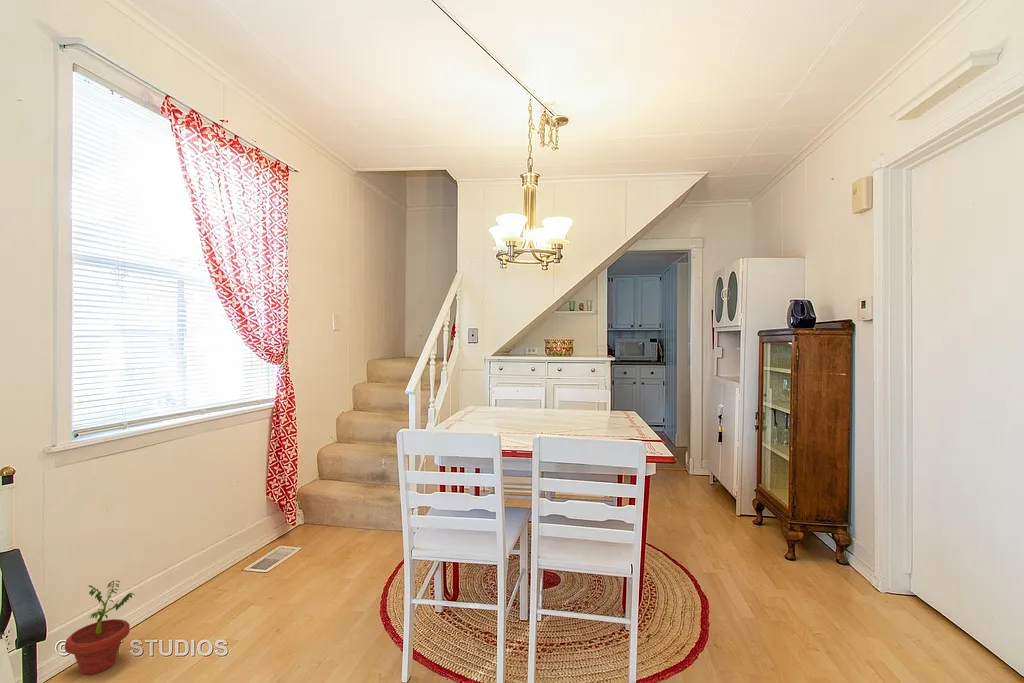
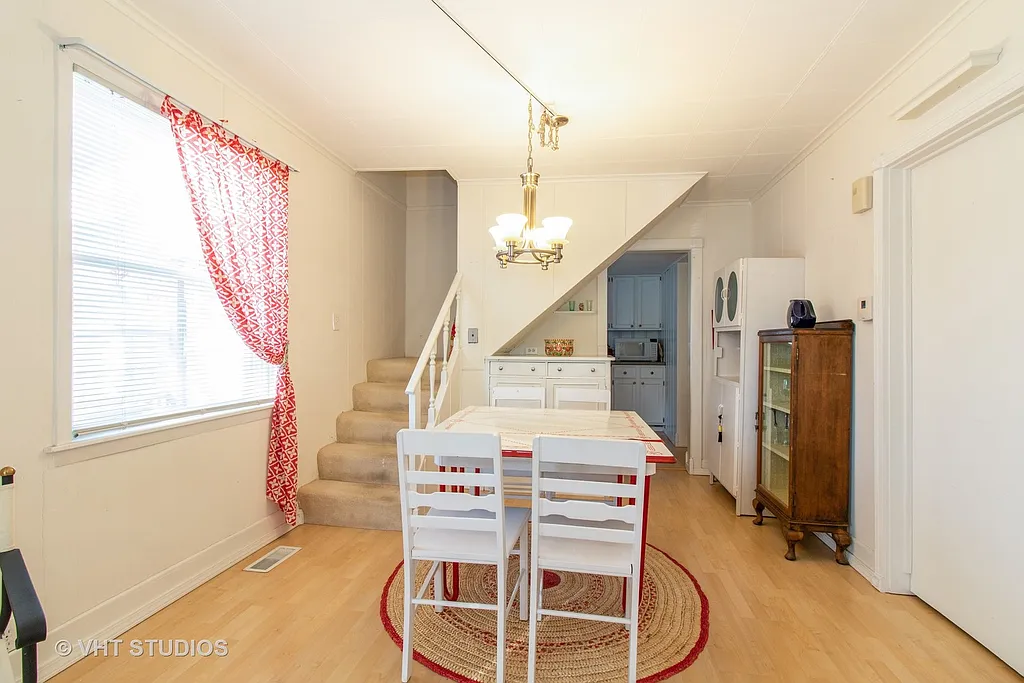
- potted plant (100, 625)
